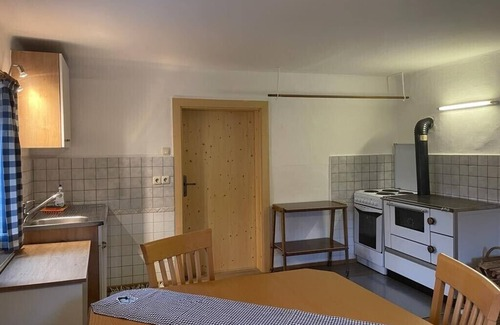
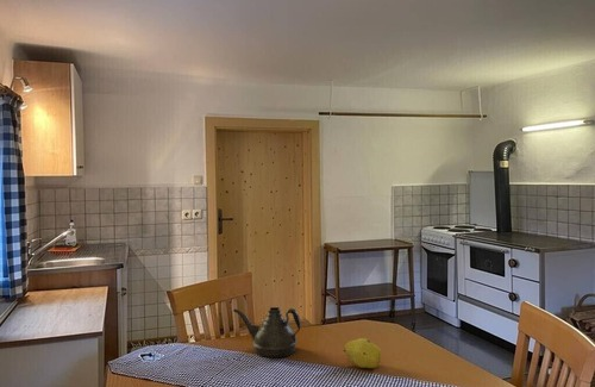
+ teapot (267, 327)
+ fruit (362, 352)
